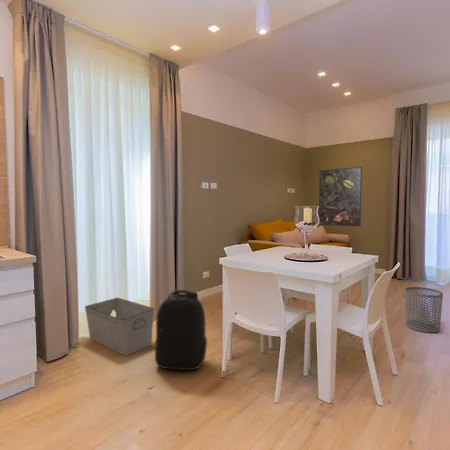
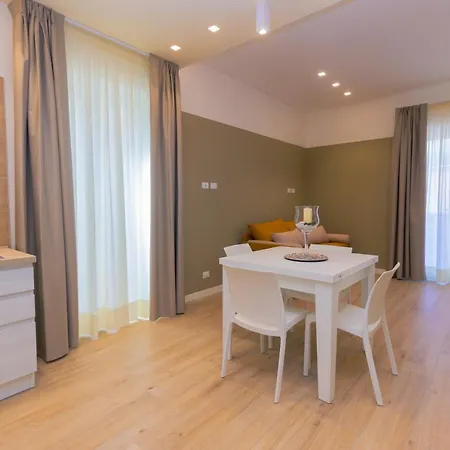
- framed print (339, 197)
- storage bin (119, 324)
- waste bin (423, 309)
- backpack (182, 327)
